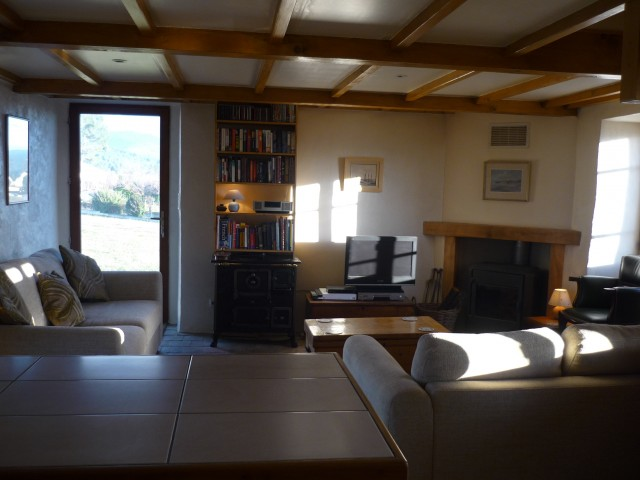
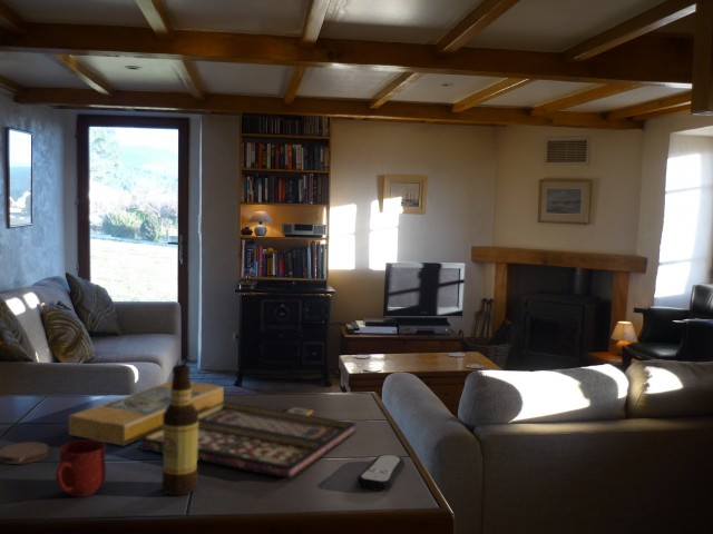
+ bottle (180, 427)
+ board game (226, 418)
+ remote control (382, 471)
+ mug (77, 472)
+ coaster (23, 452)
